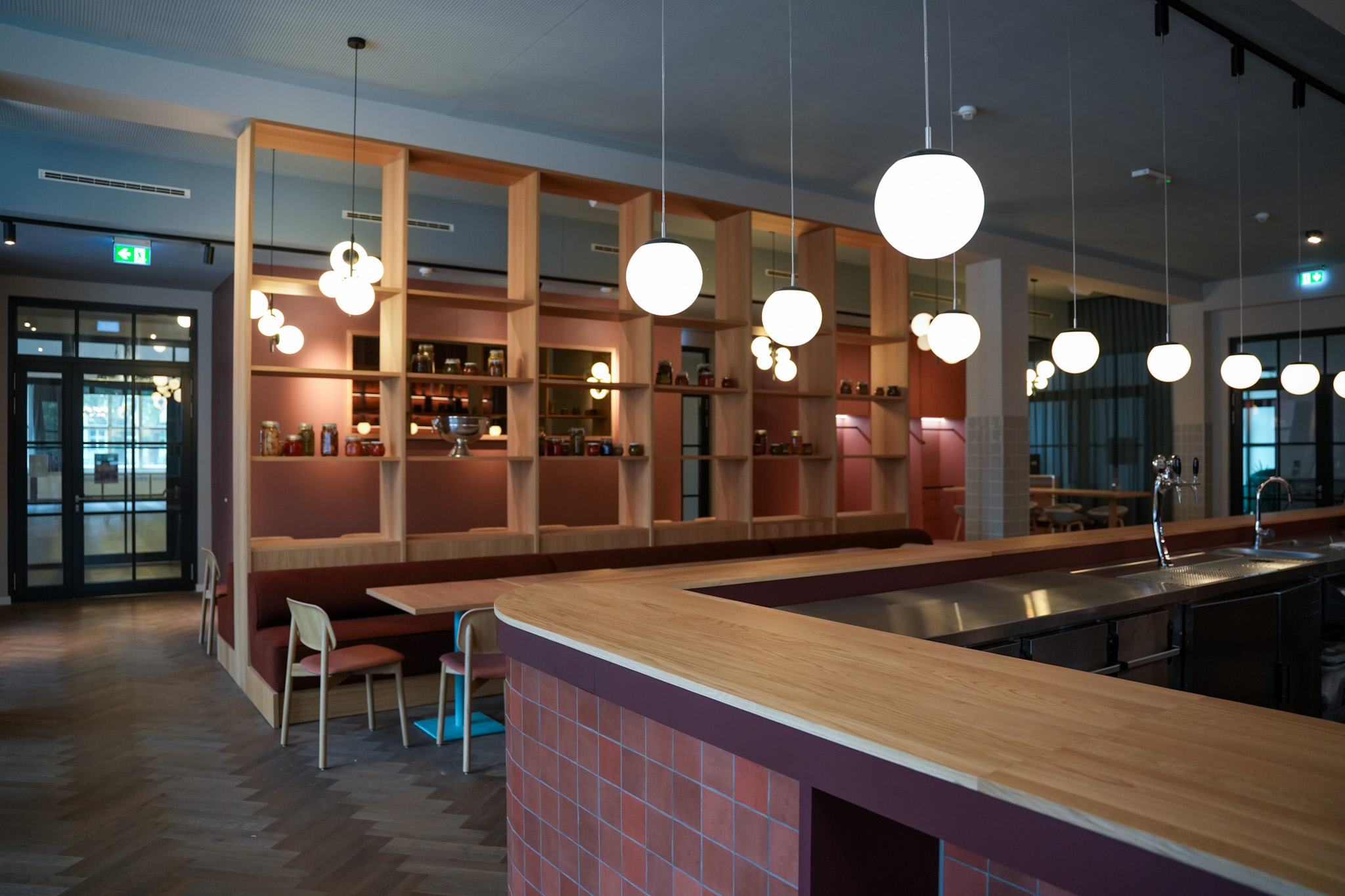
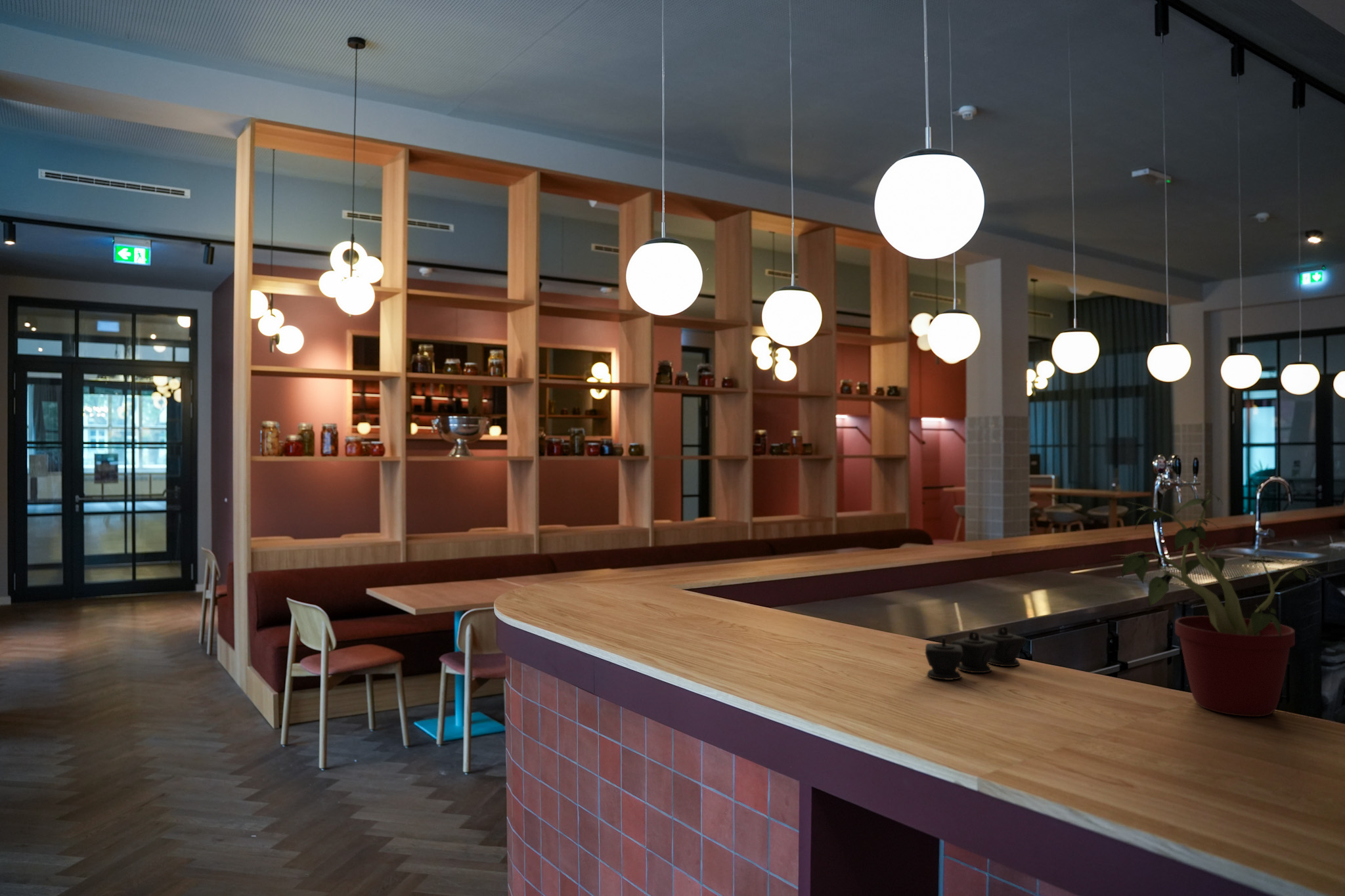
+ potted plant (1202, 597)
+ sugar bowl (973, 650)
